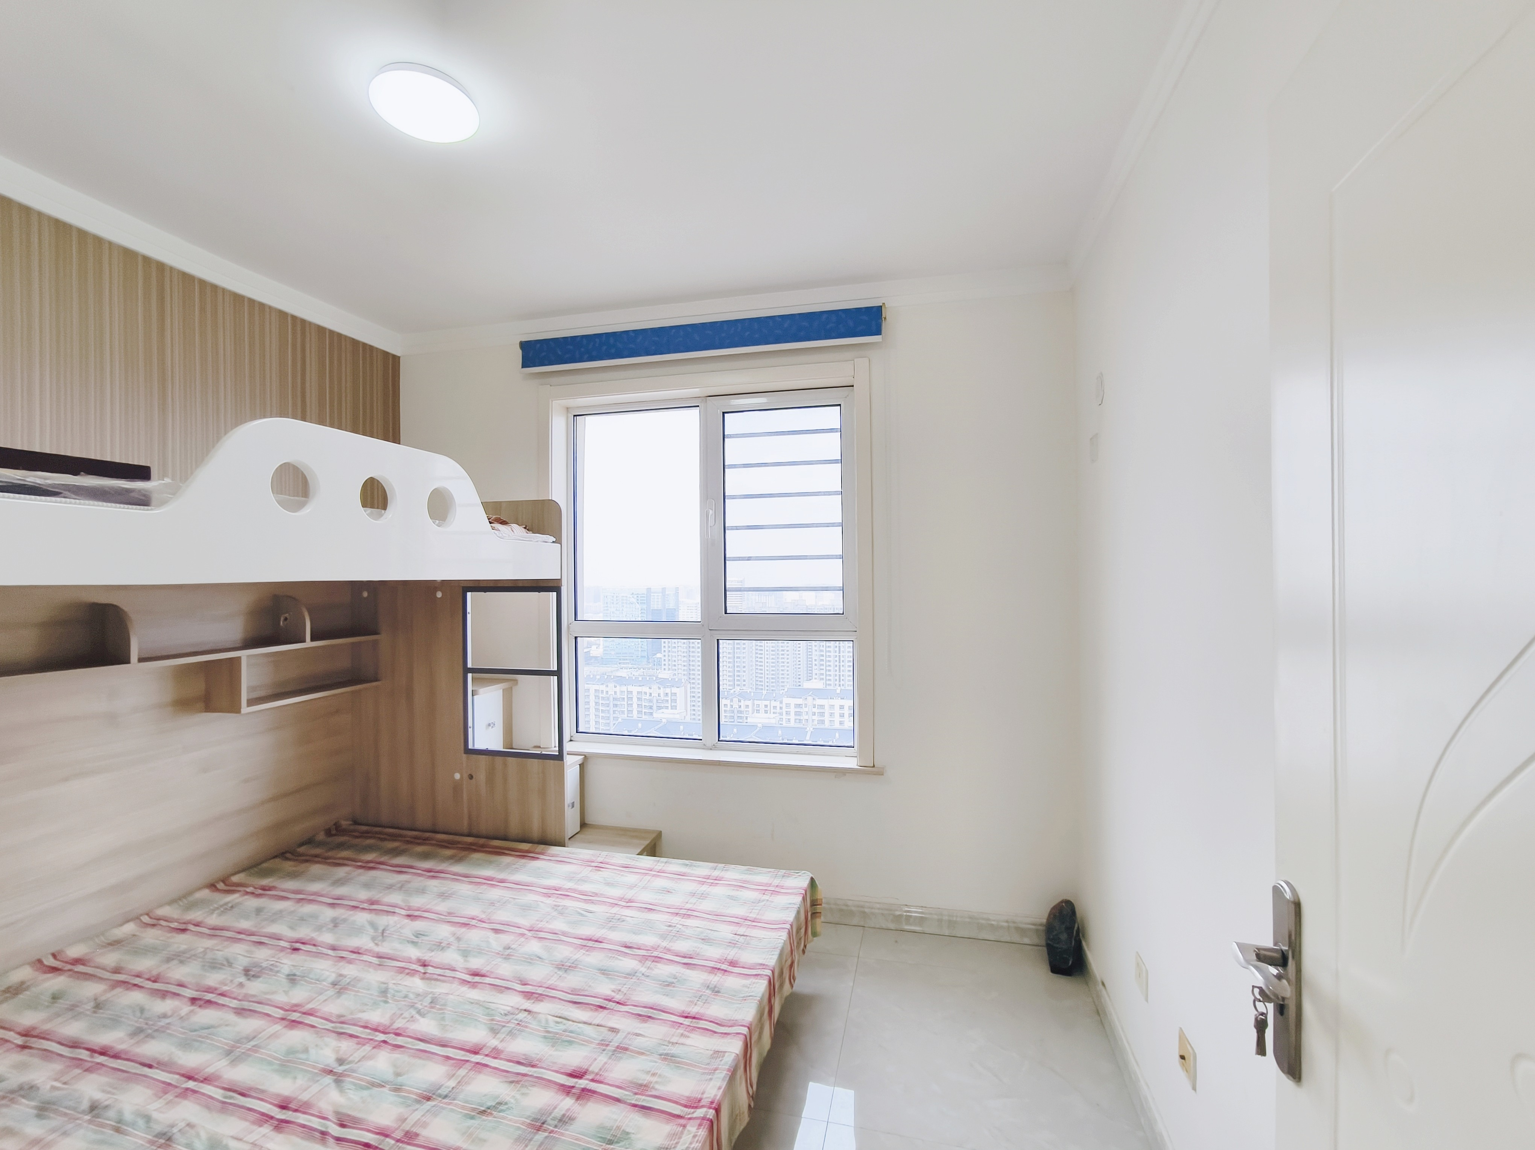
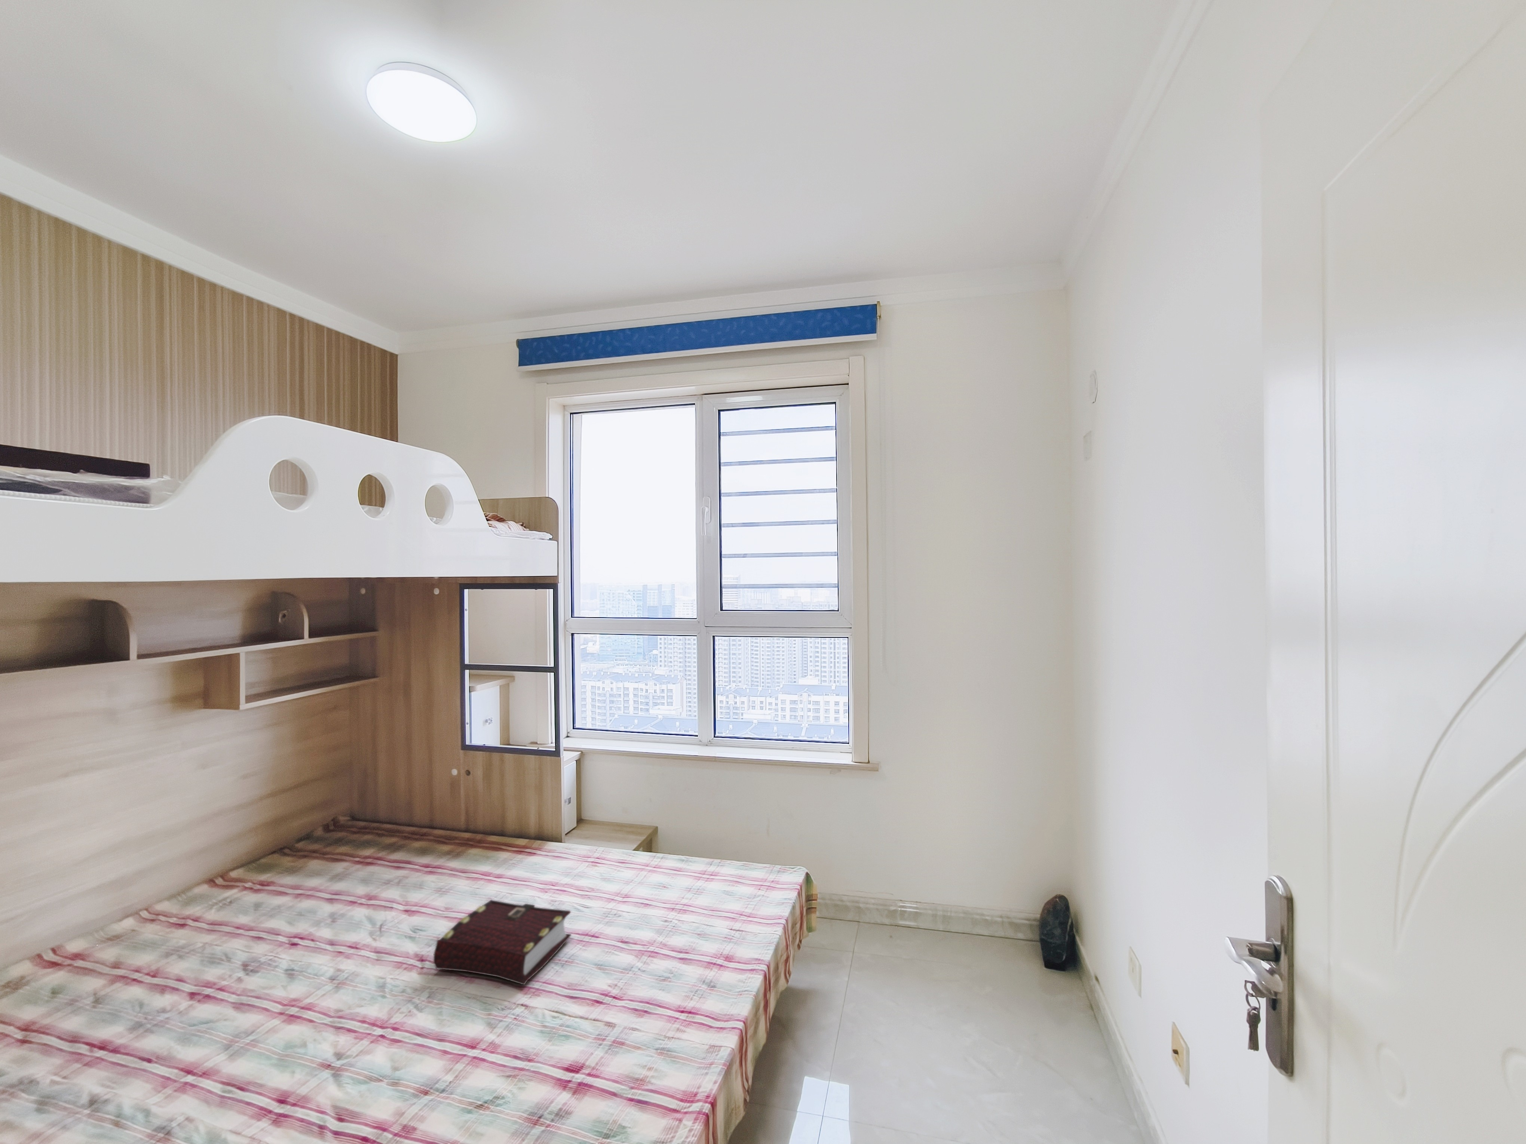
+ book (505, 939)
